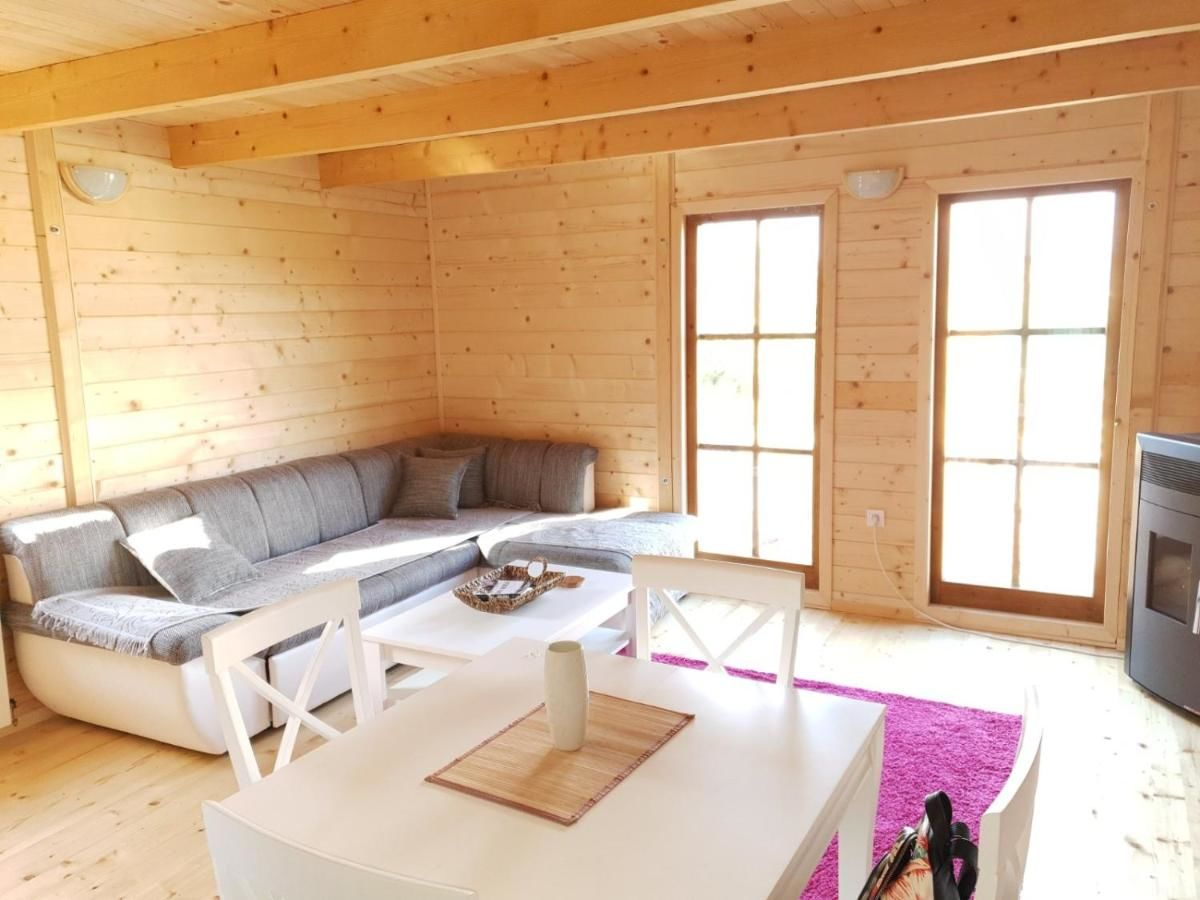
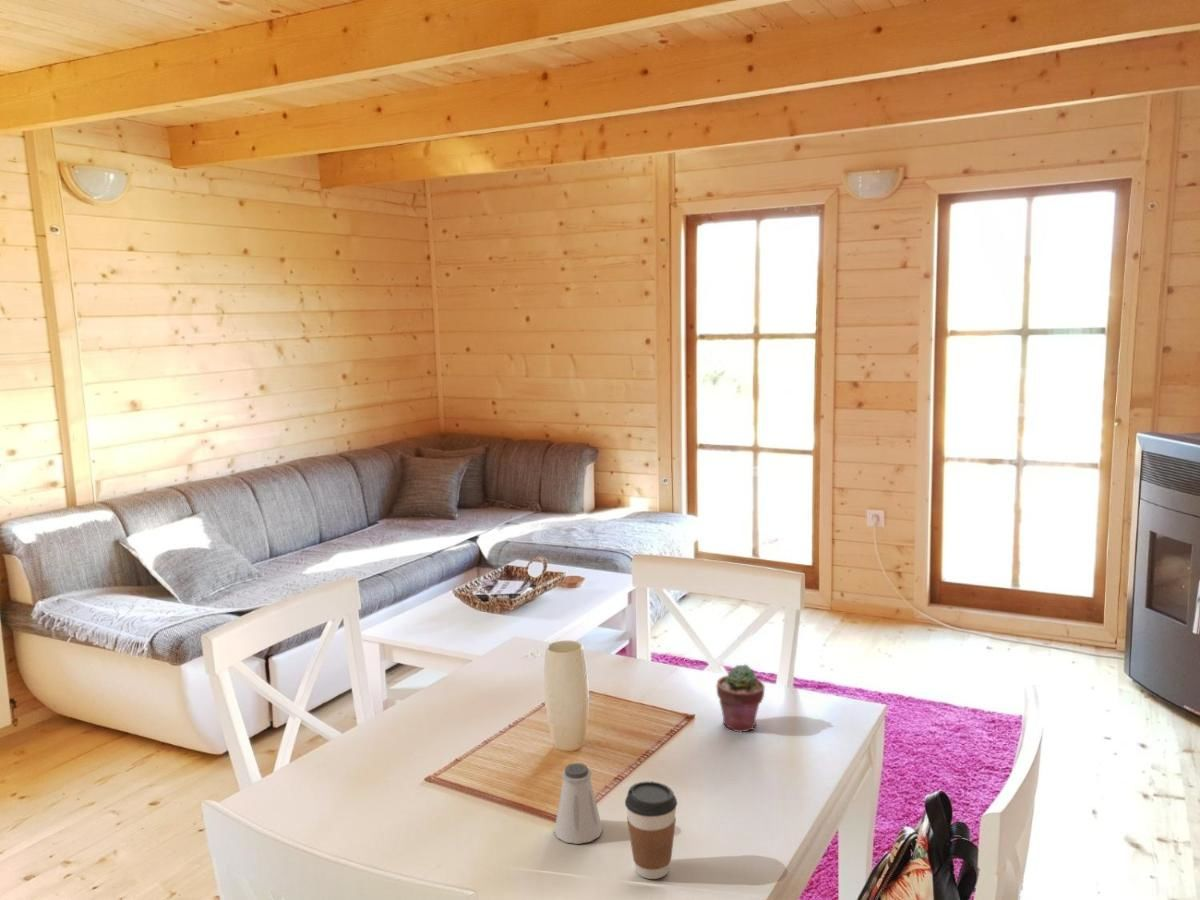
+ saltshaker (577, 799)
+ coffee cup (651, 830)
+ potted succulent (740, 695)
